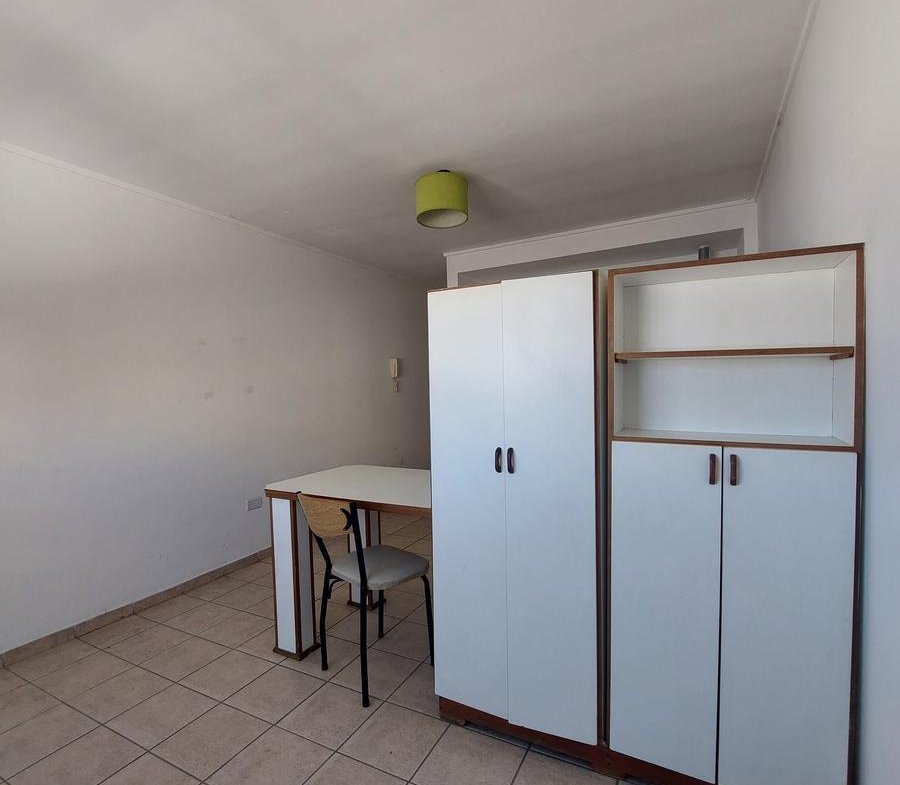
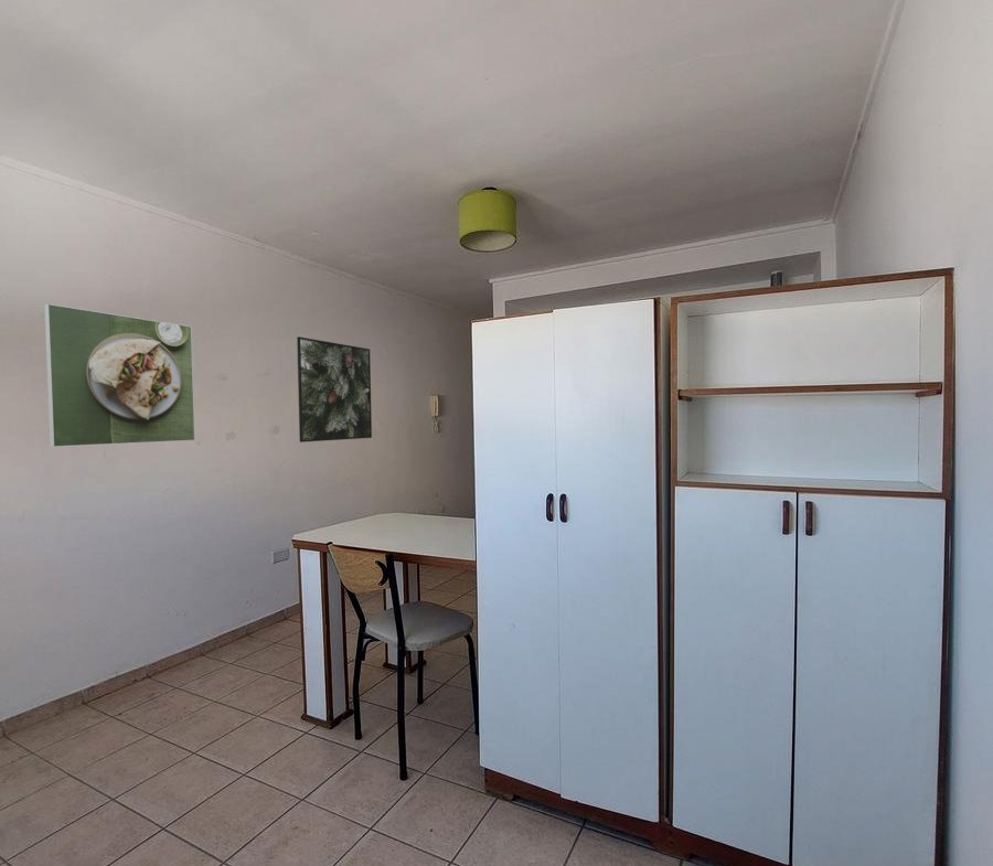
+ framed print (338, 392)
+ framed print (128, 379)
